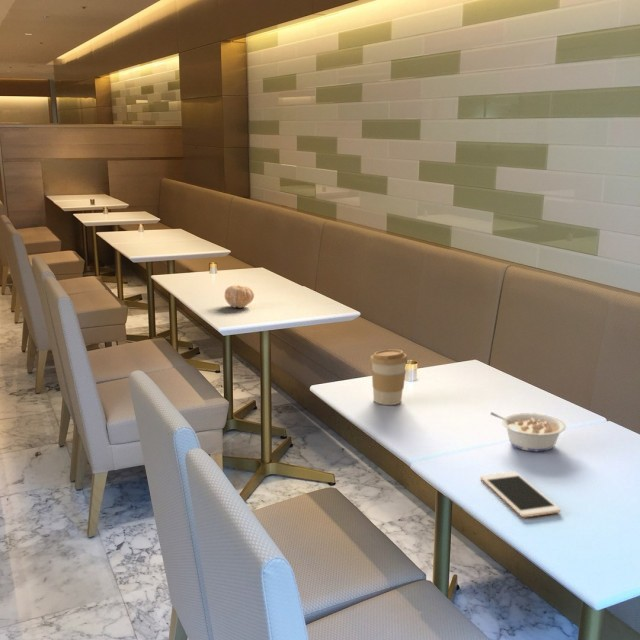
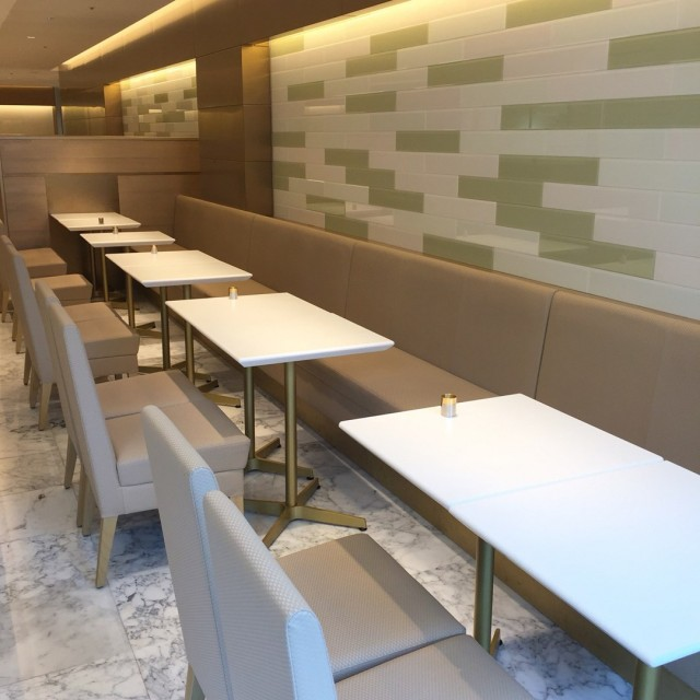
- fruit (239, 296)
- cell phone (518, 493)
- coffee cup (388, 375)
- legume (530, 431)
